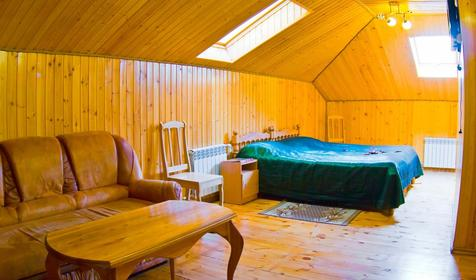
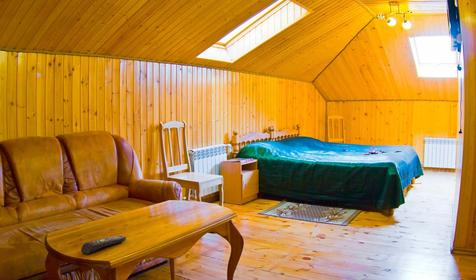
+ remote control (104, 242)
